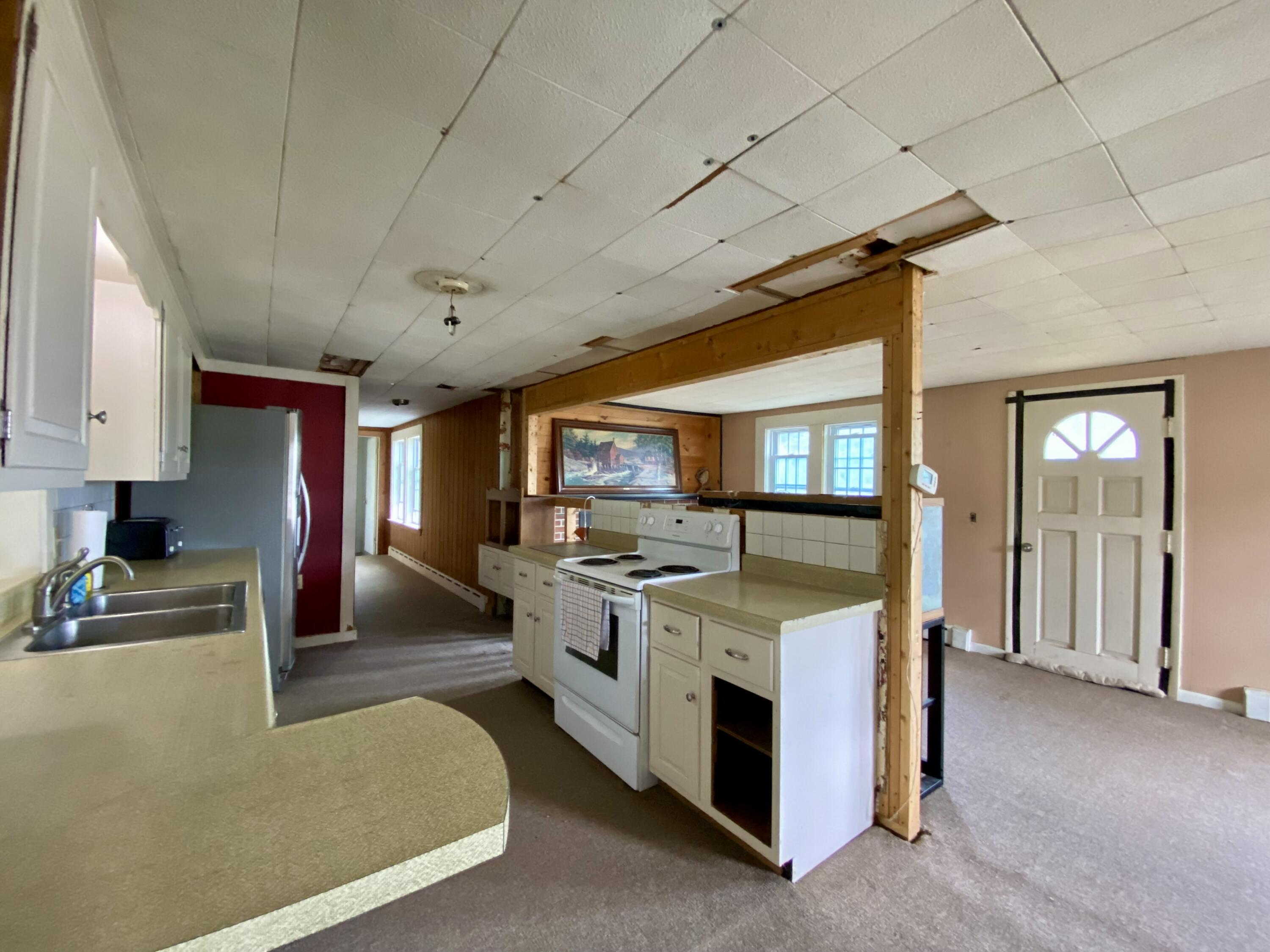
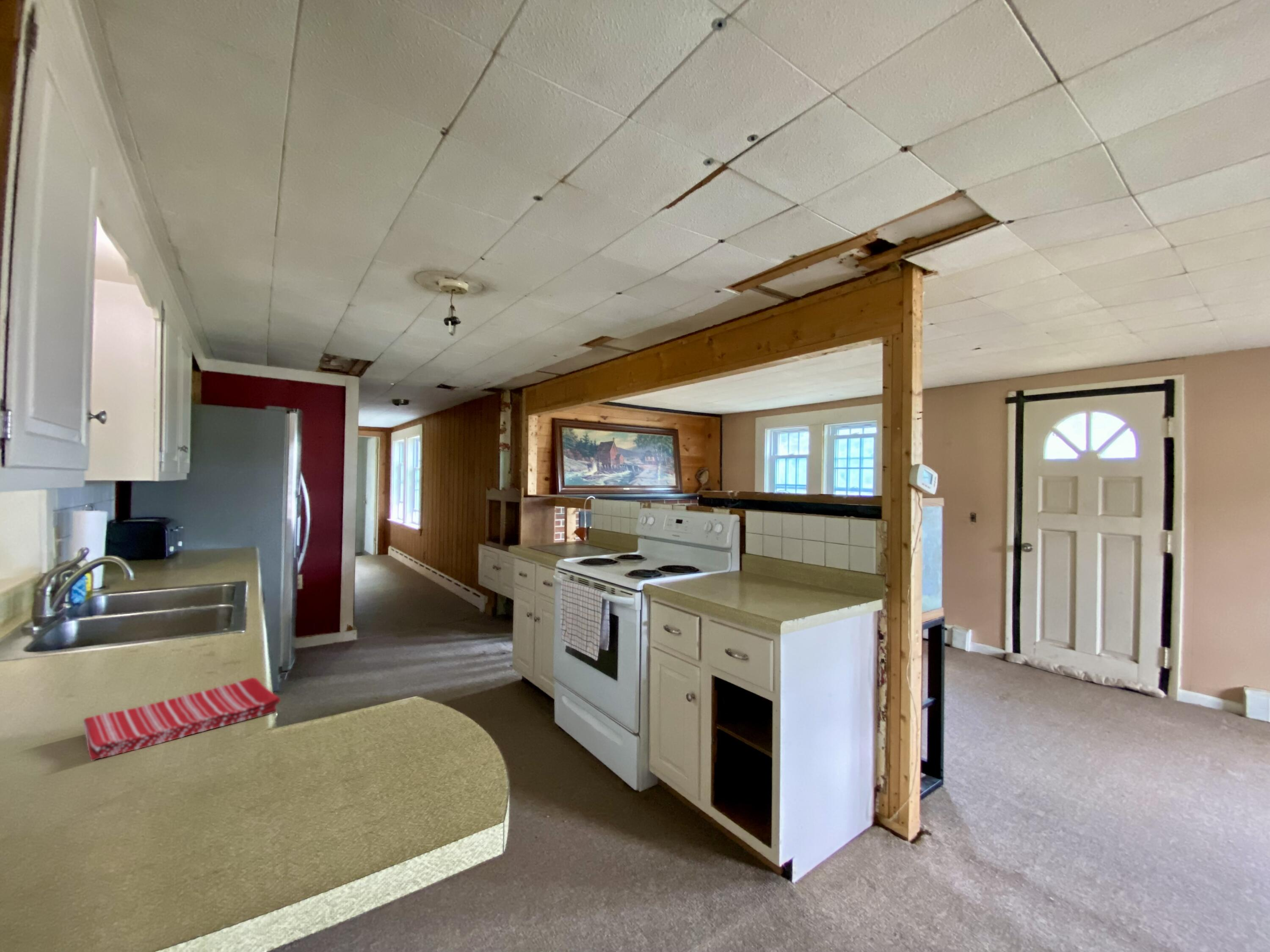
+ dish towel (186, 712)
